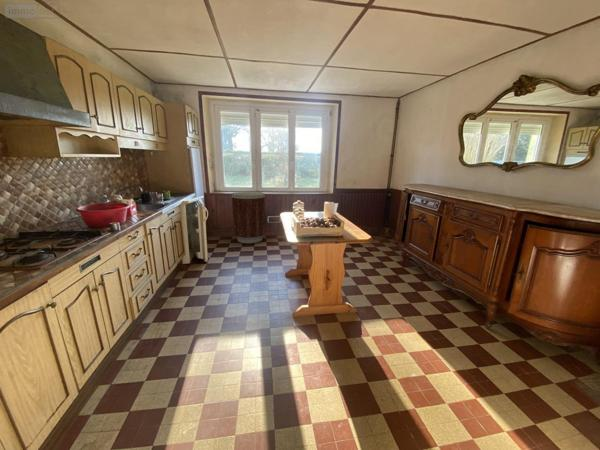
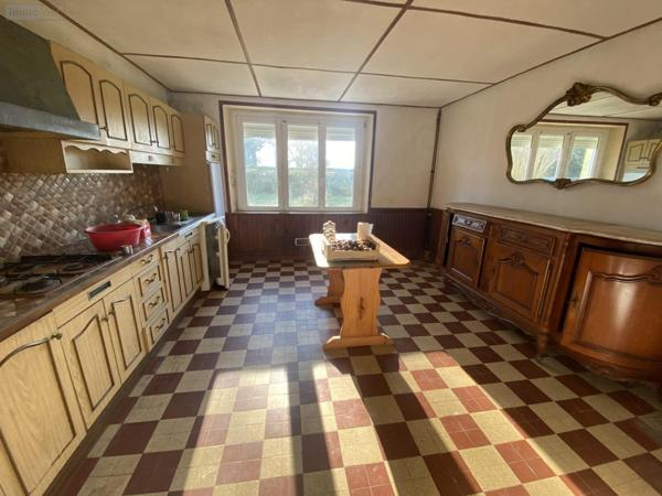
- trash can (249, 217)
